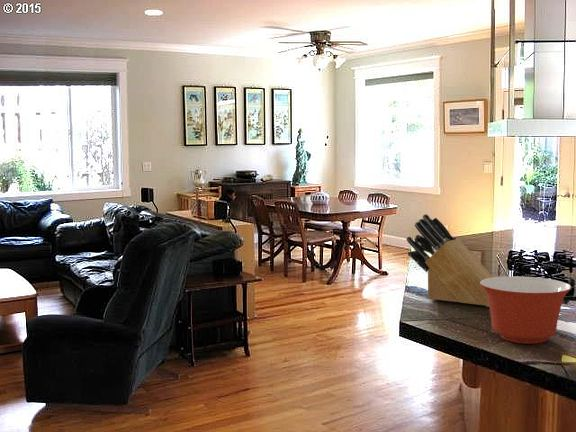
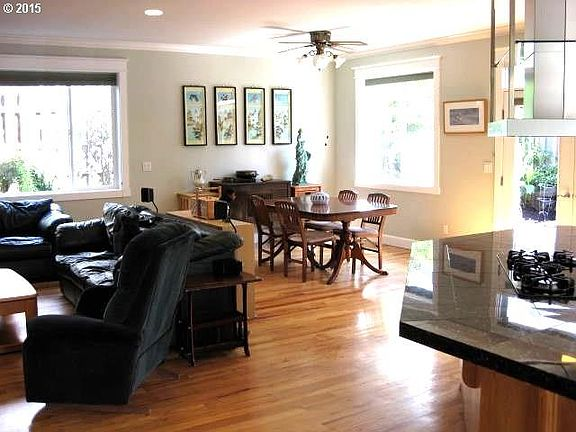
- knife block (455, 257)
- mixing bowl (524, 310)
